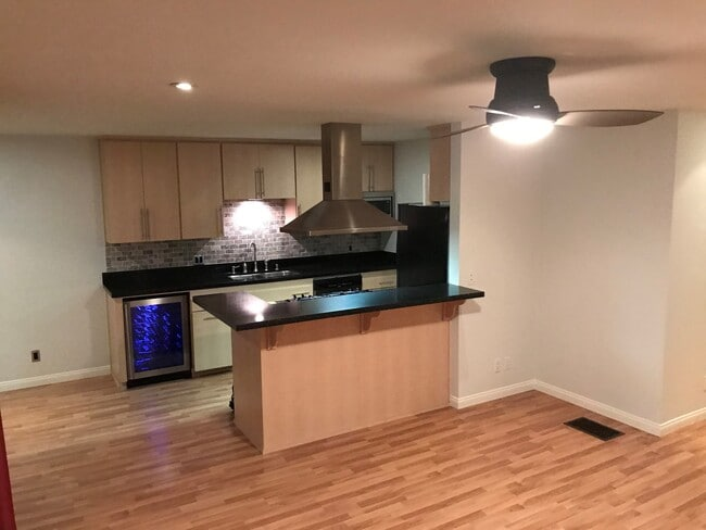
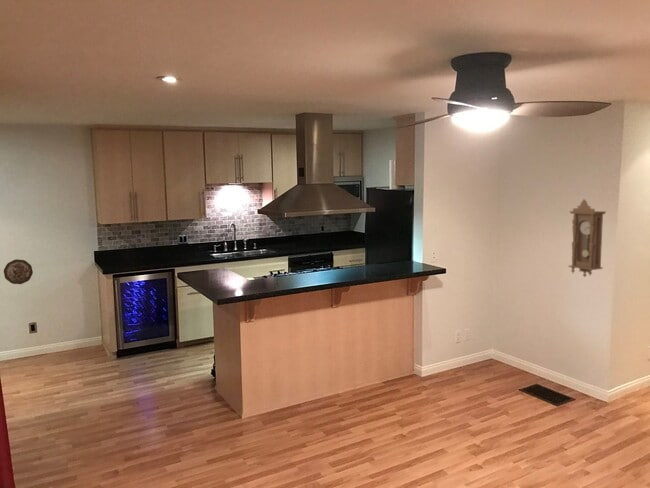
+ decorative plate (18, 271)
+ pendulum clock (586, 238)
